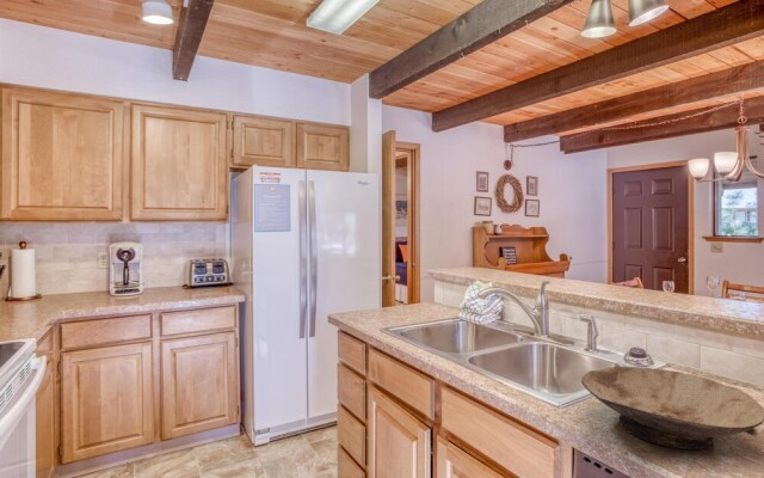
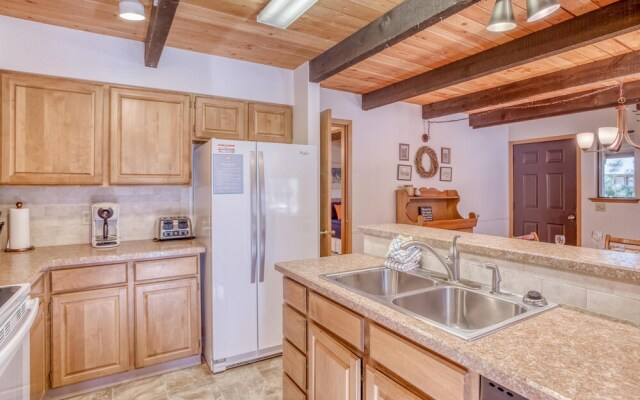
- bowl (664, 409)
